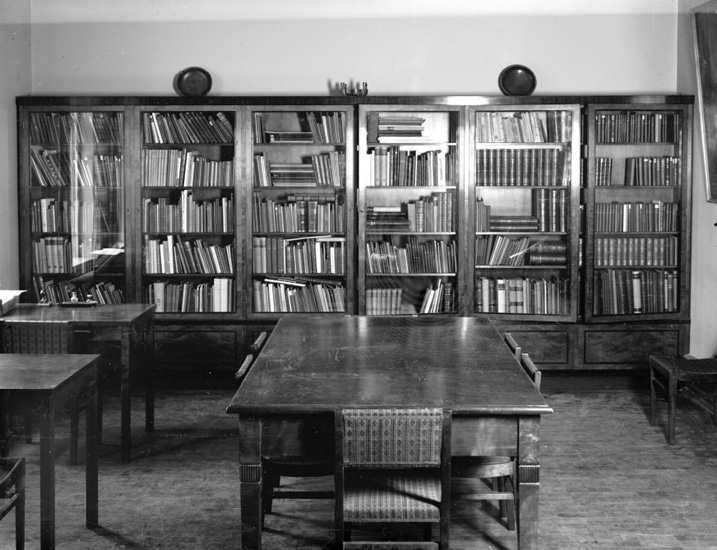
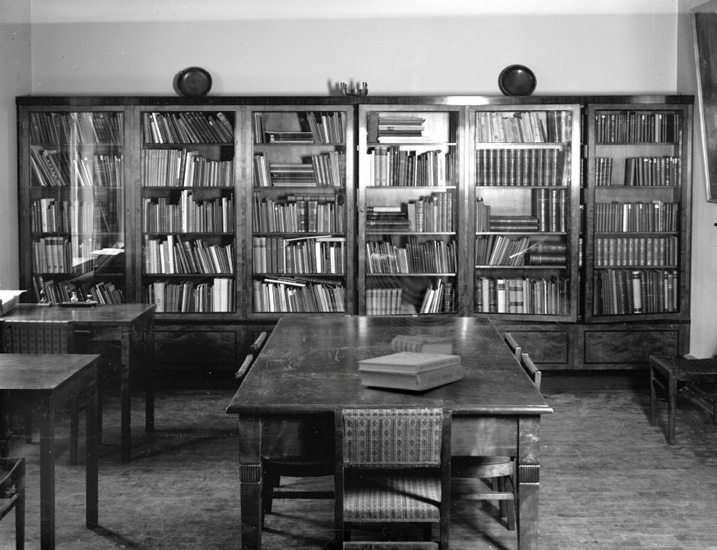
+ books (411, 369)
+ book (422, 346)
